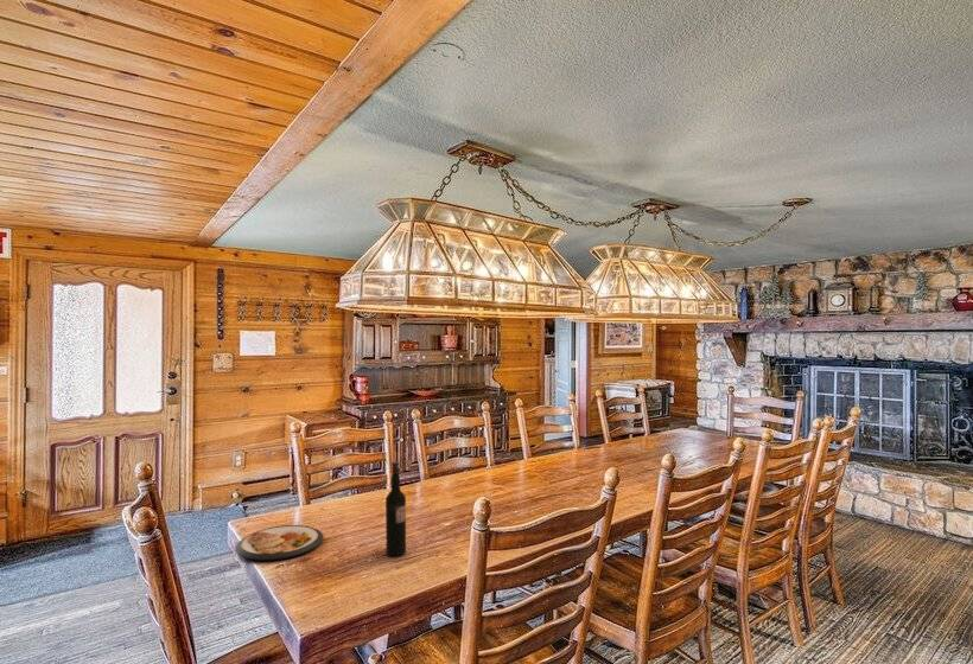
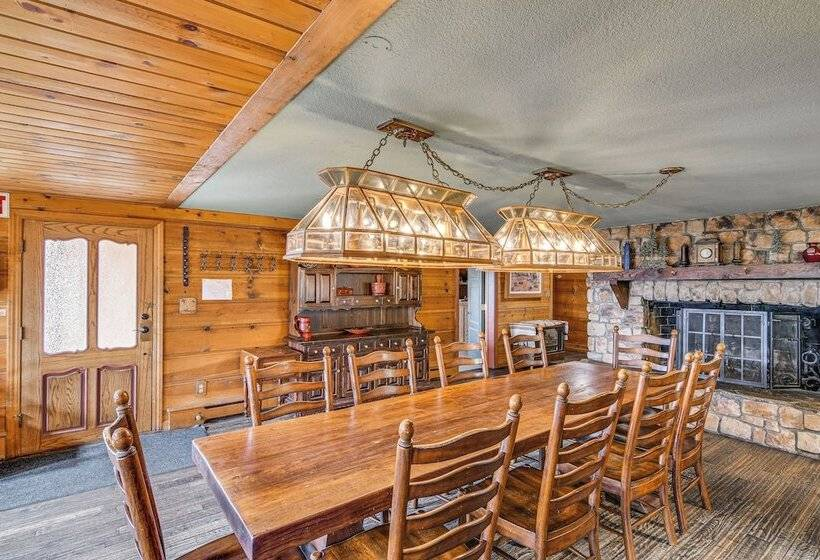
- wine bottle (395, 506)
- dish (280, 538)
